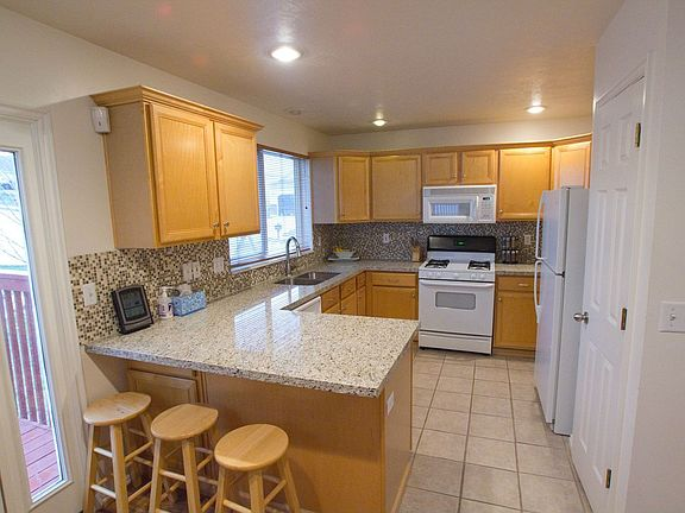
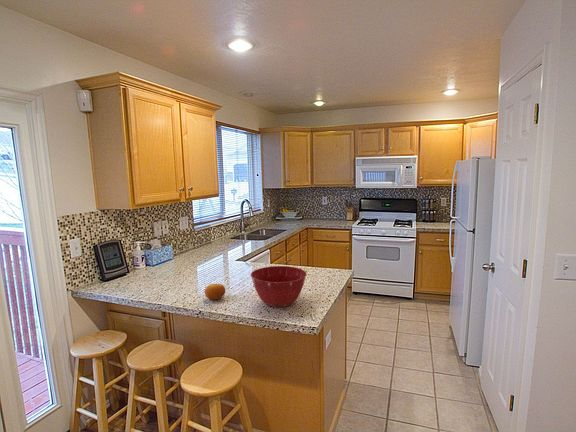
+ fruit (215, 291)
+ mixing bowl (279, 287)
